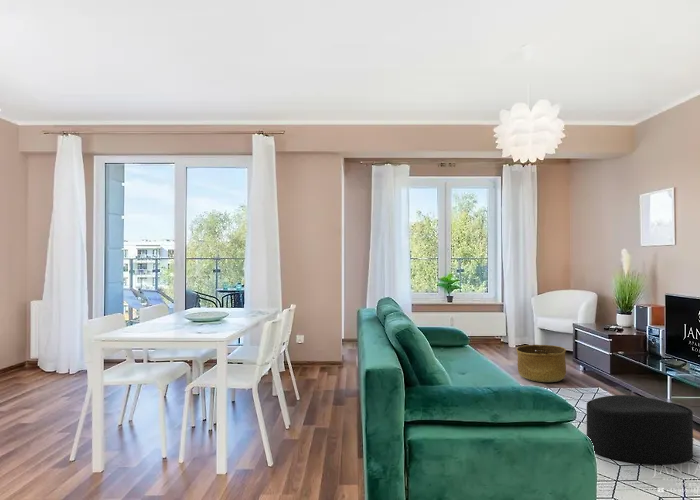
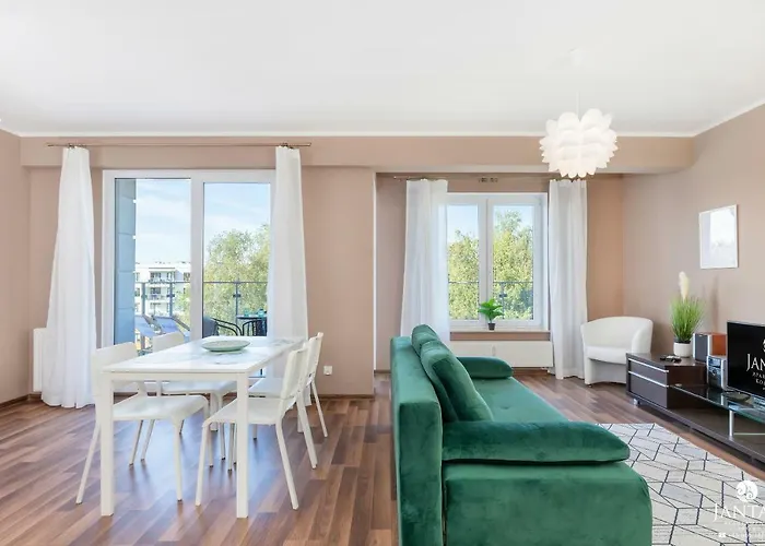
- ottoman (638, 426)
- basket (541, 362)
